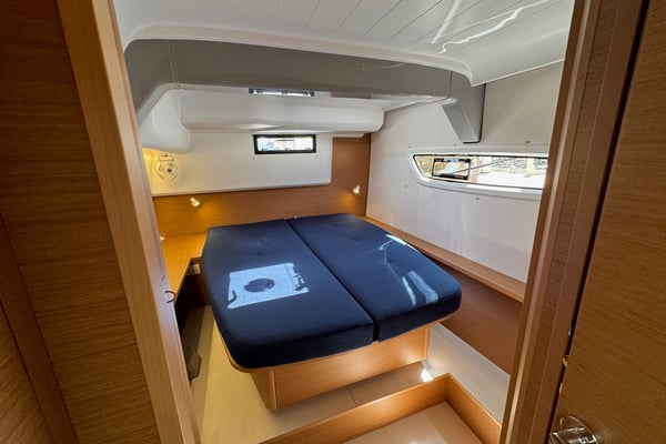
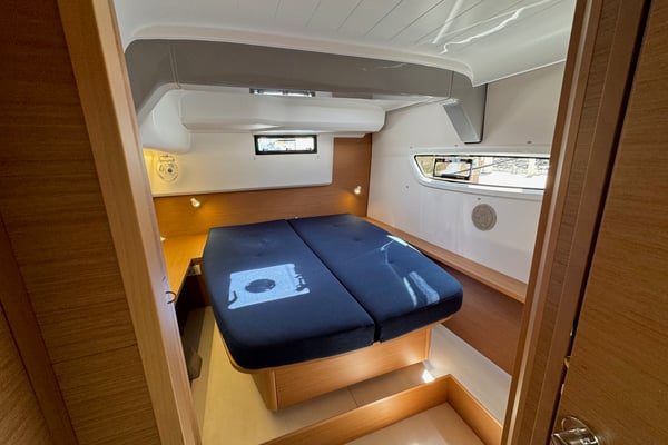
+ medallion (483, 217)
